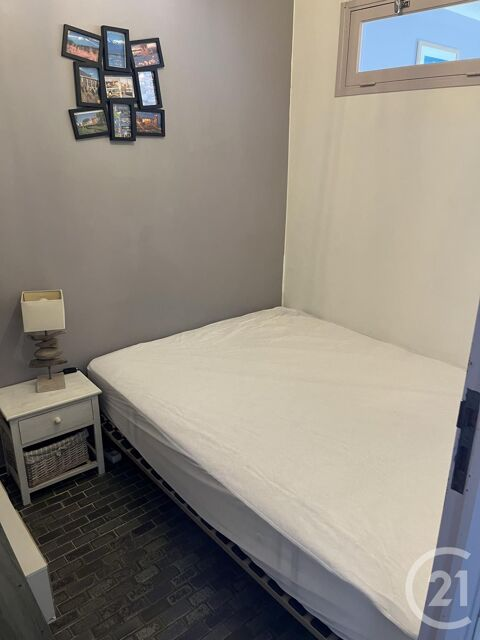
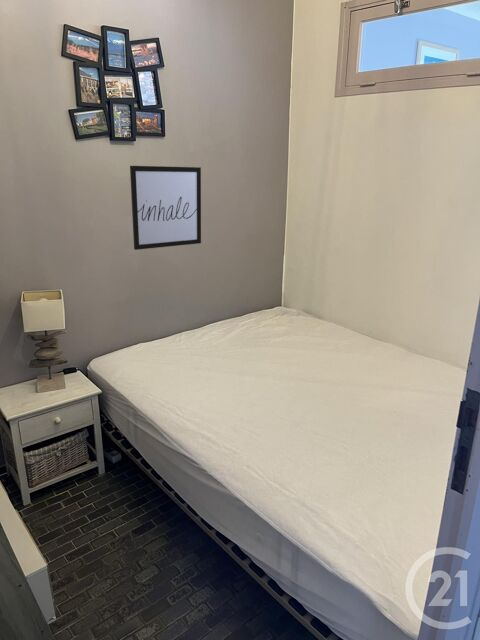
+ wall art (168, 207)
